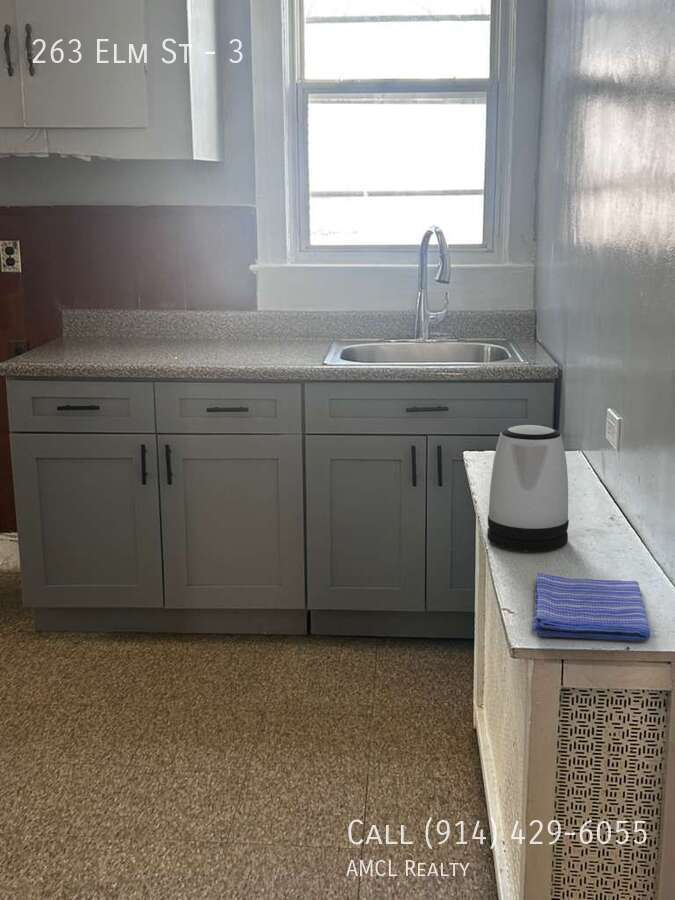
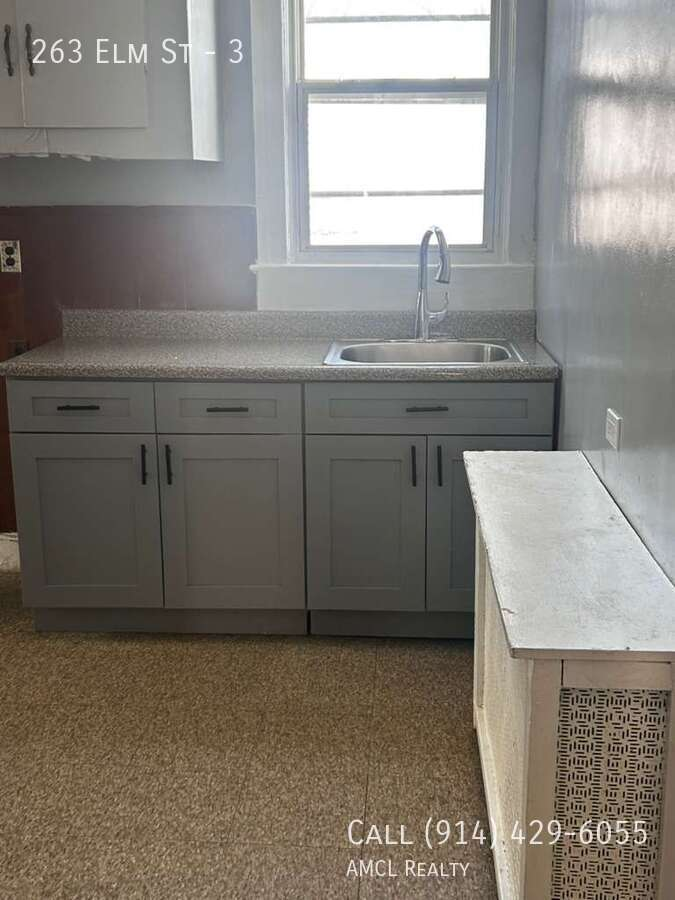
- kettle (529, 481)
- dish towel (588, 603)
